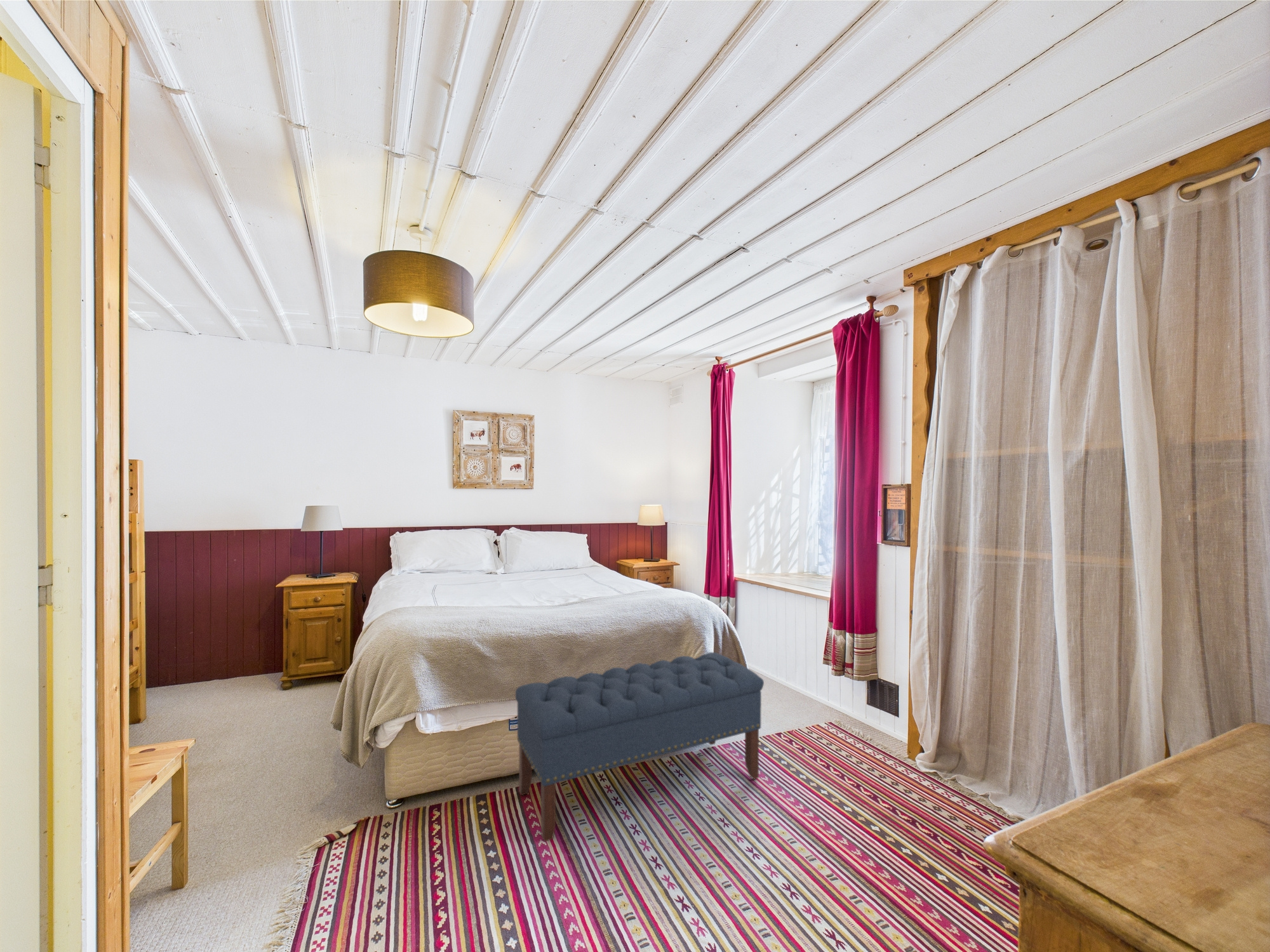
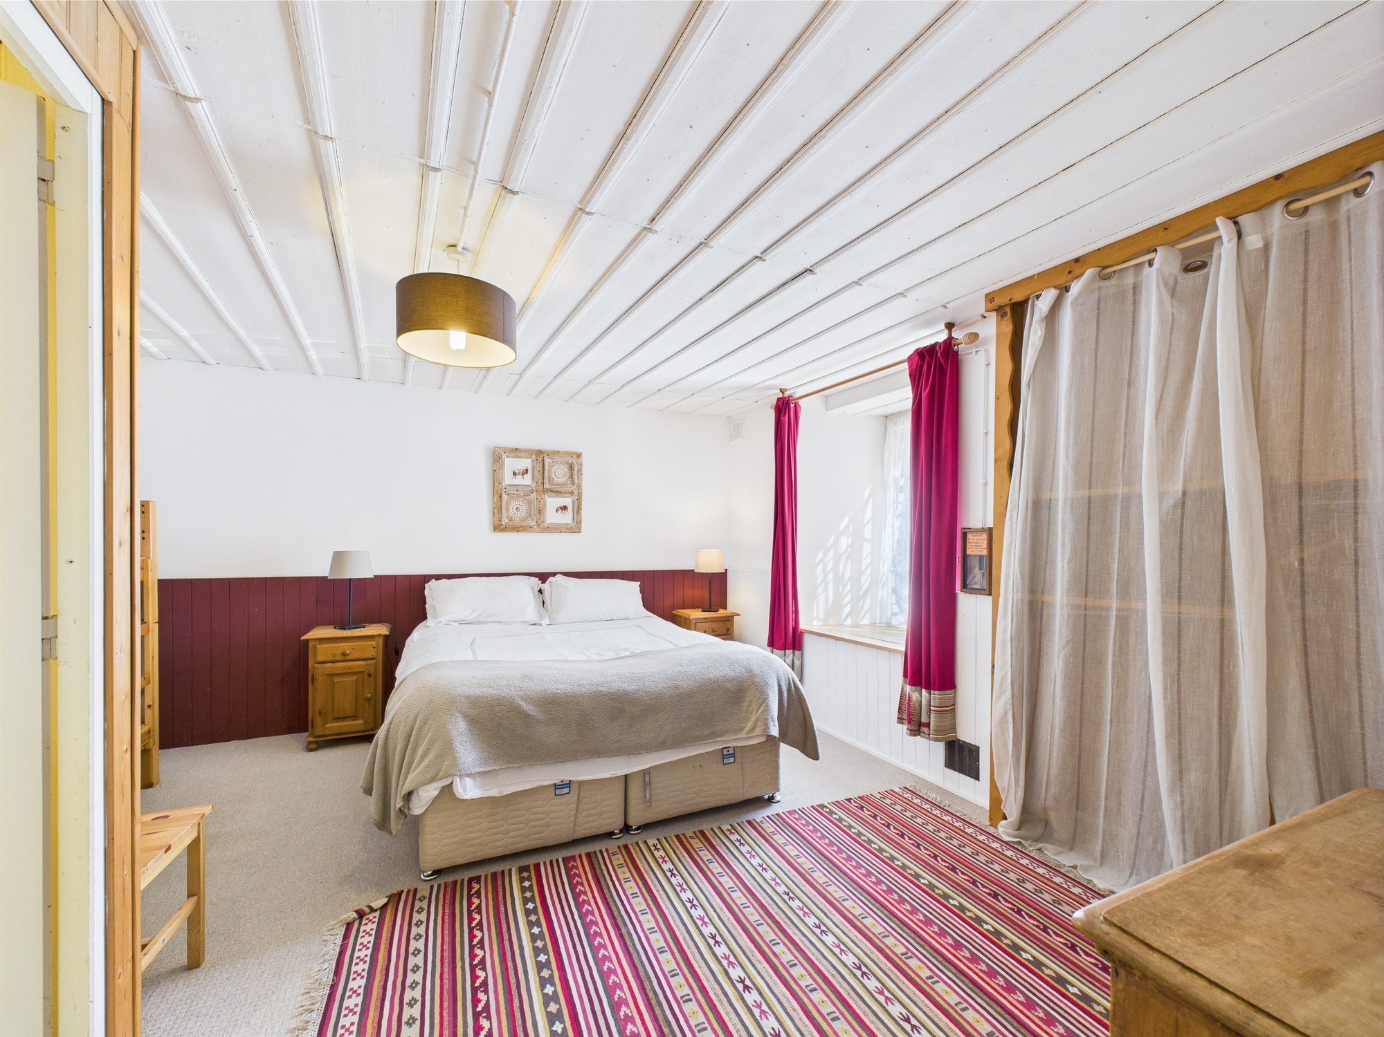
- bench (641, 730)
